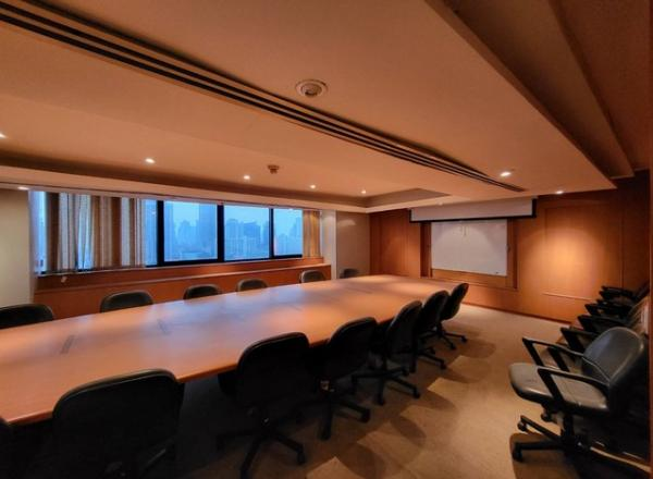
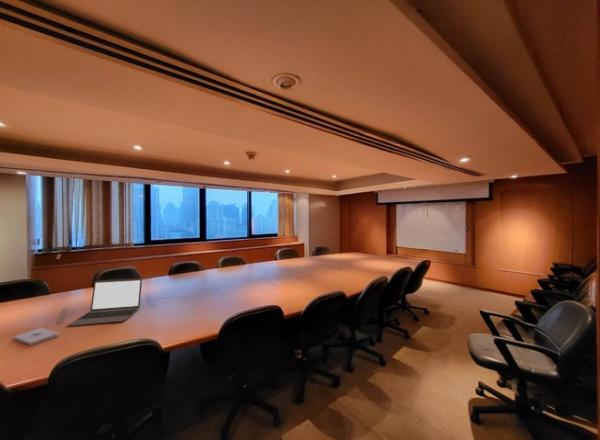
+ laptop (108, 300)
+ notepad (36, 336)
